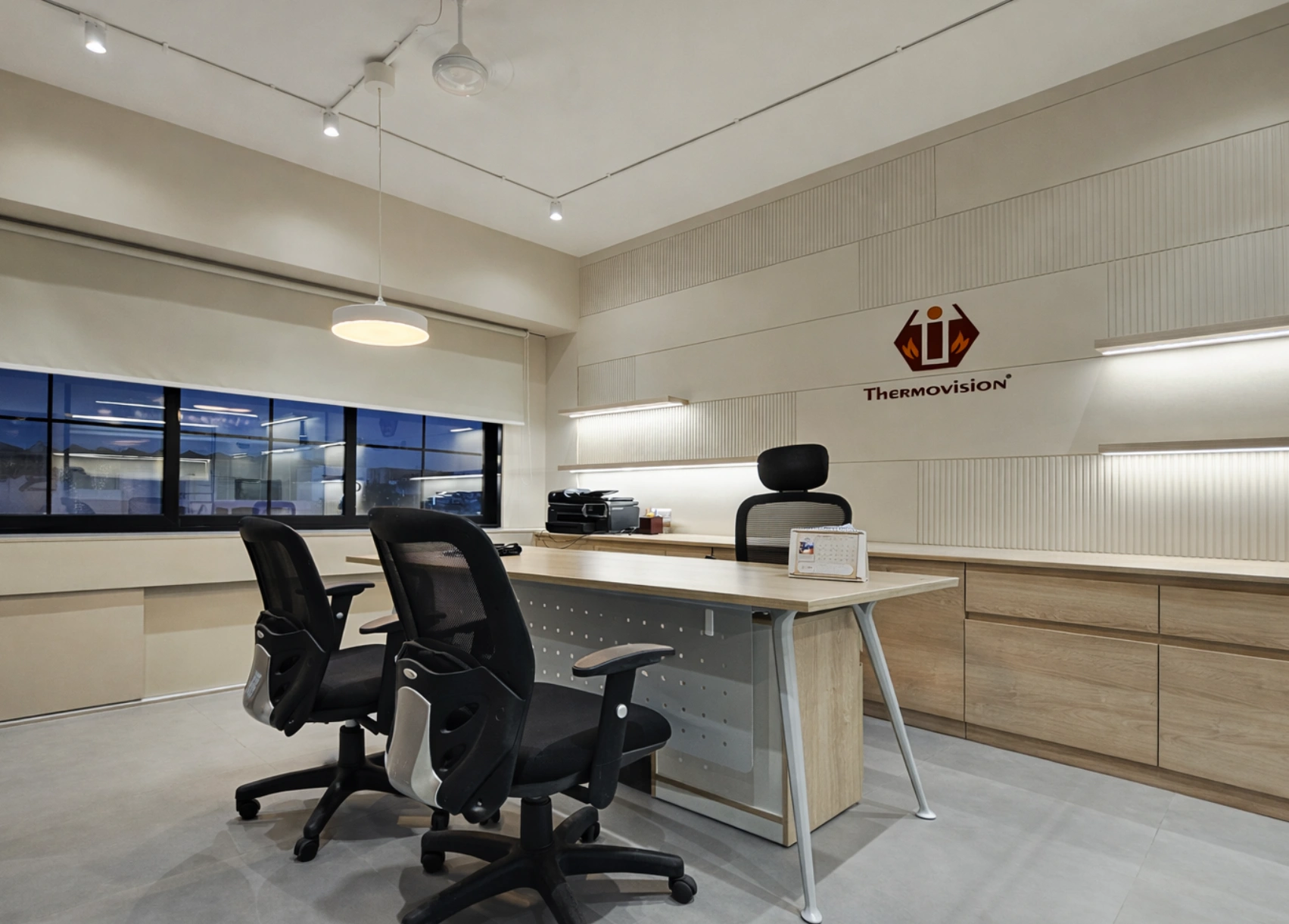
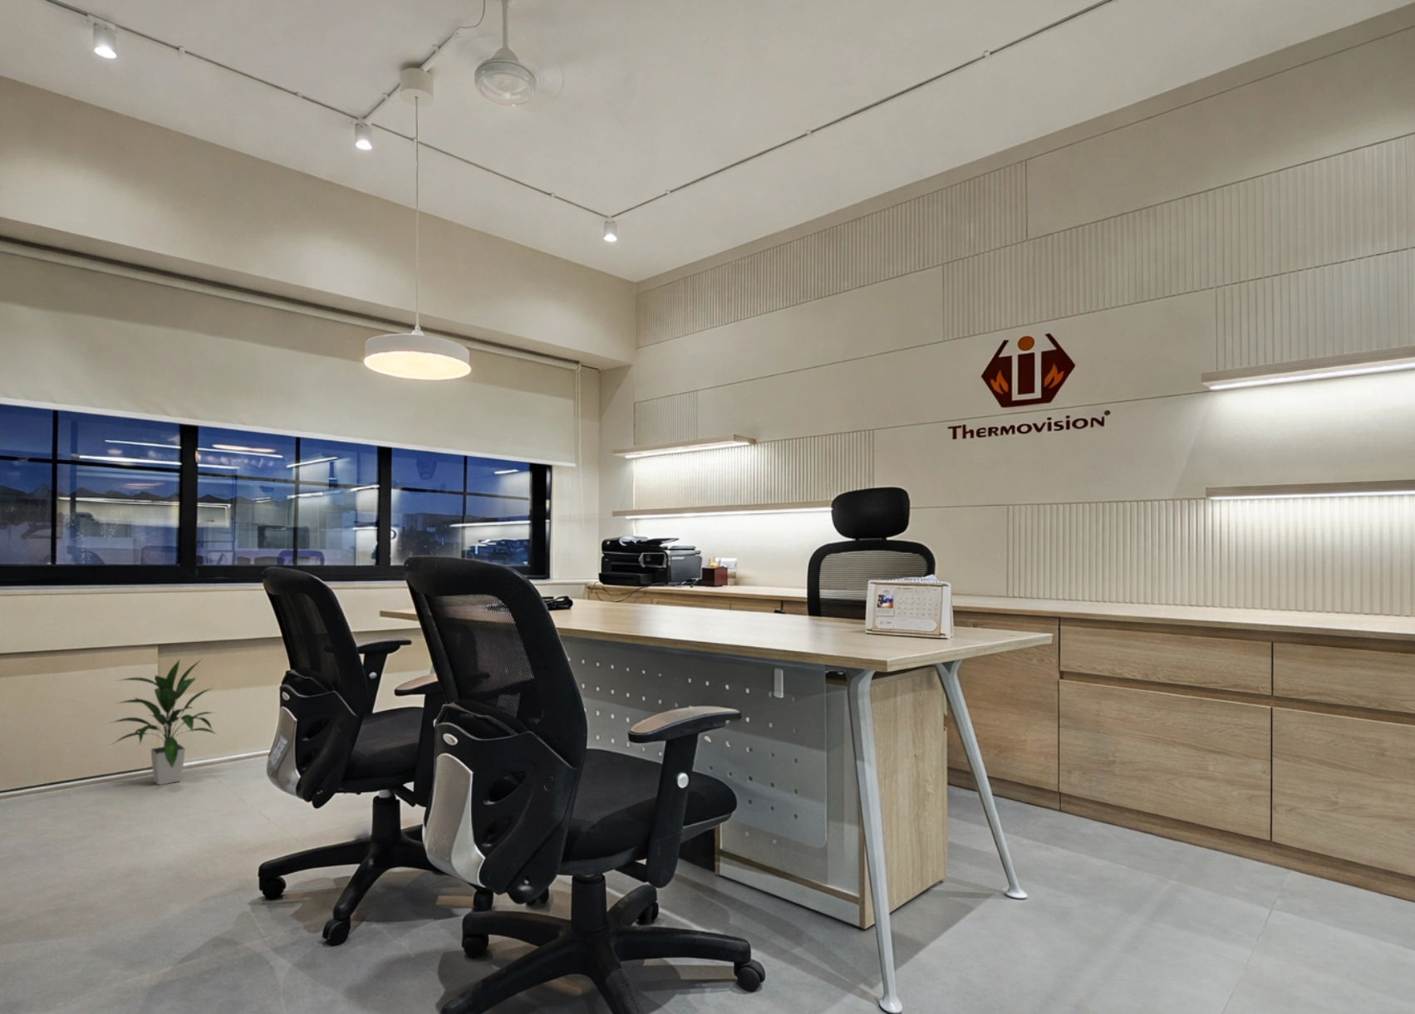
+ indoor plant (166, 721)
